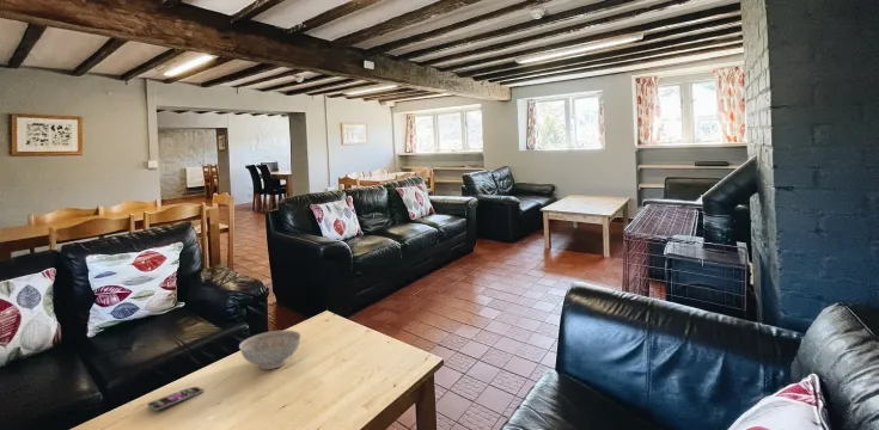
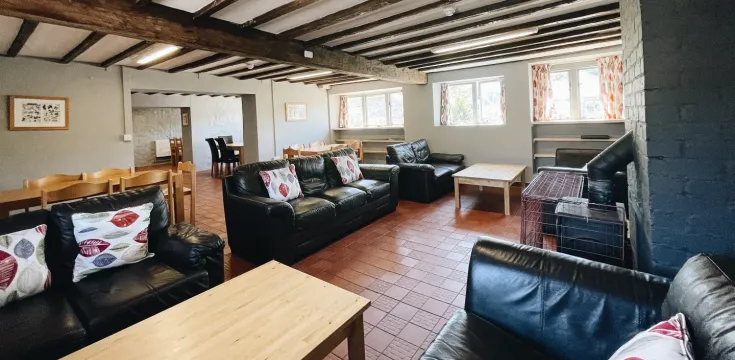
- decorative bowl (270, 351)
- smartphone (176, 397)
